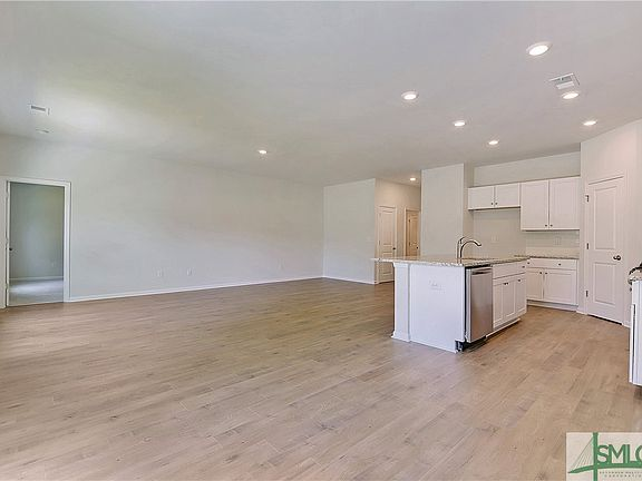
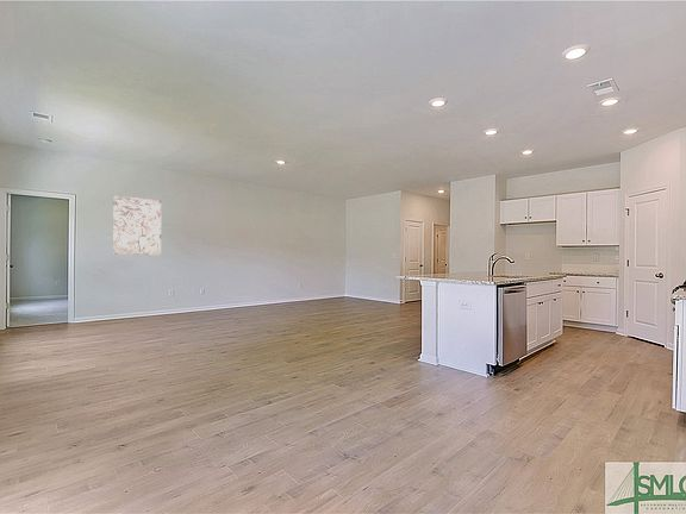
+ wall art (137, 226)
